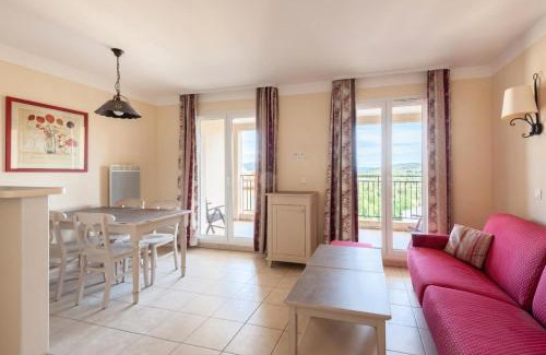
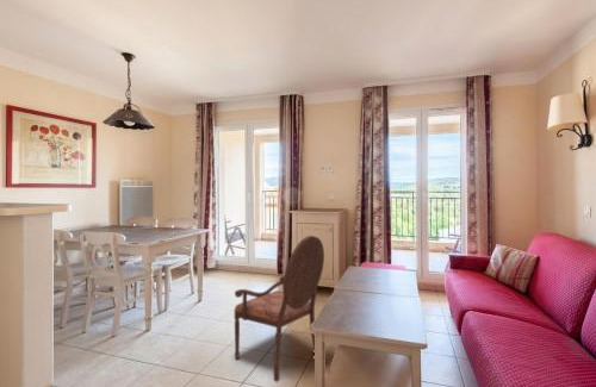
+ armchair (283, 295)
